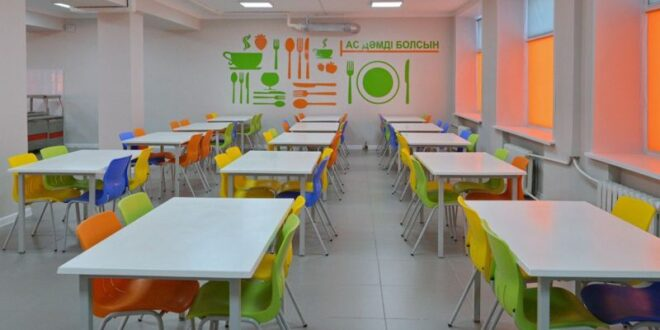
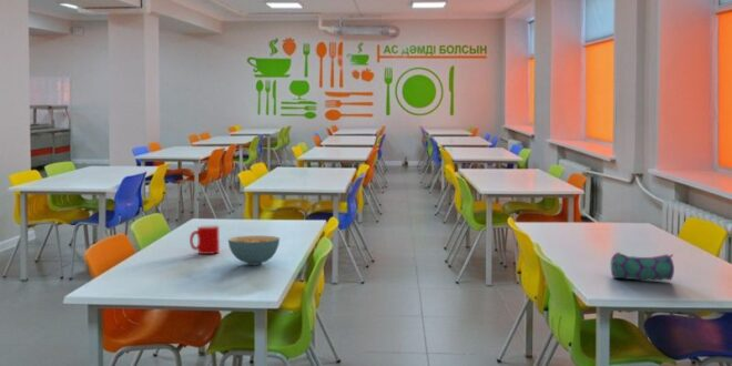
+ cup (204, 240)
+ pencil case (641, 266)
+ cereal bowl (254, 251)
